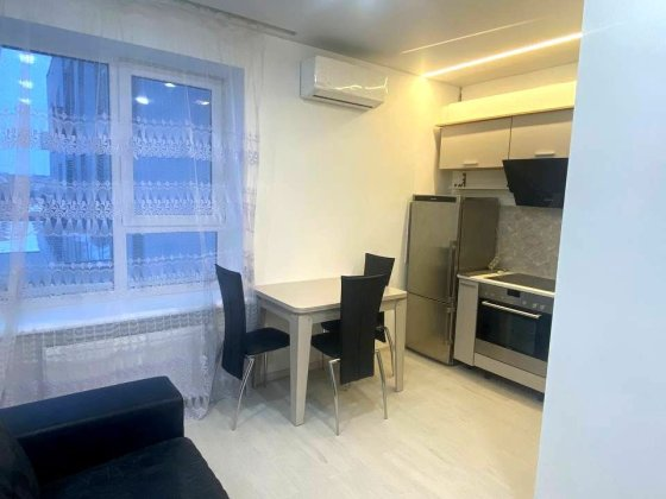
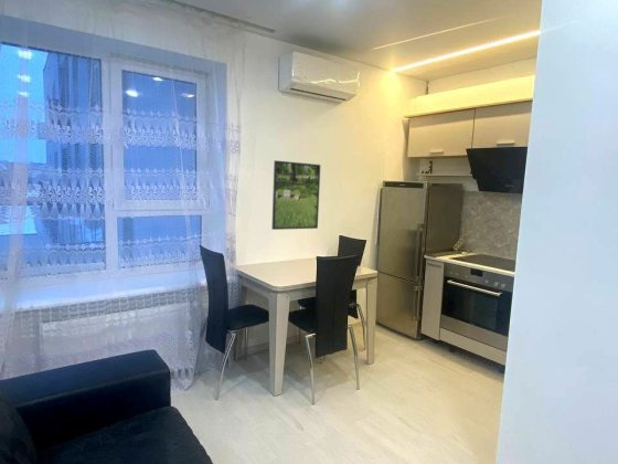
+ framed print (297, 196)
